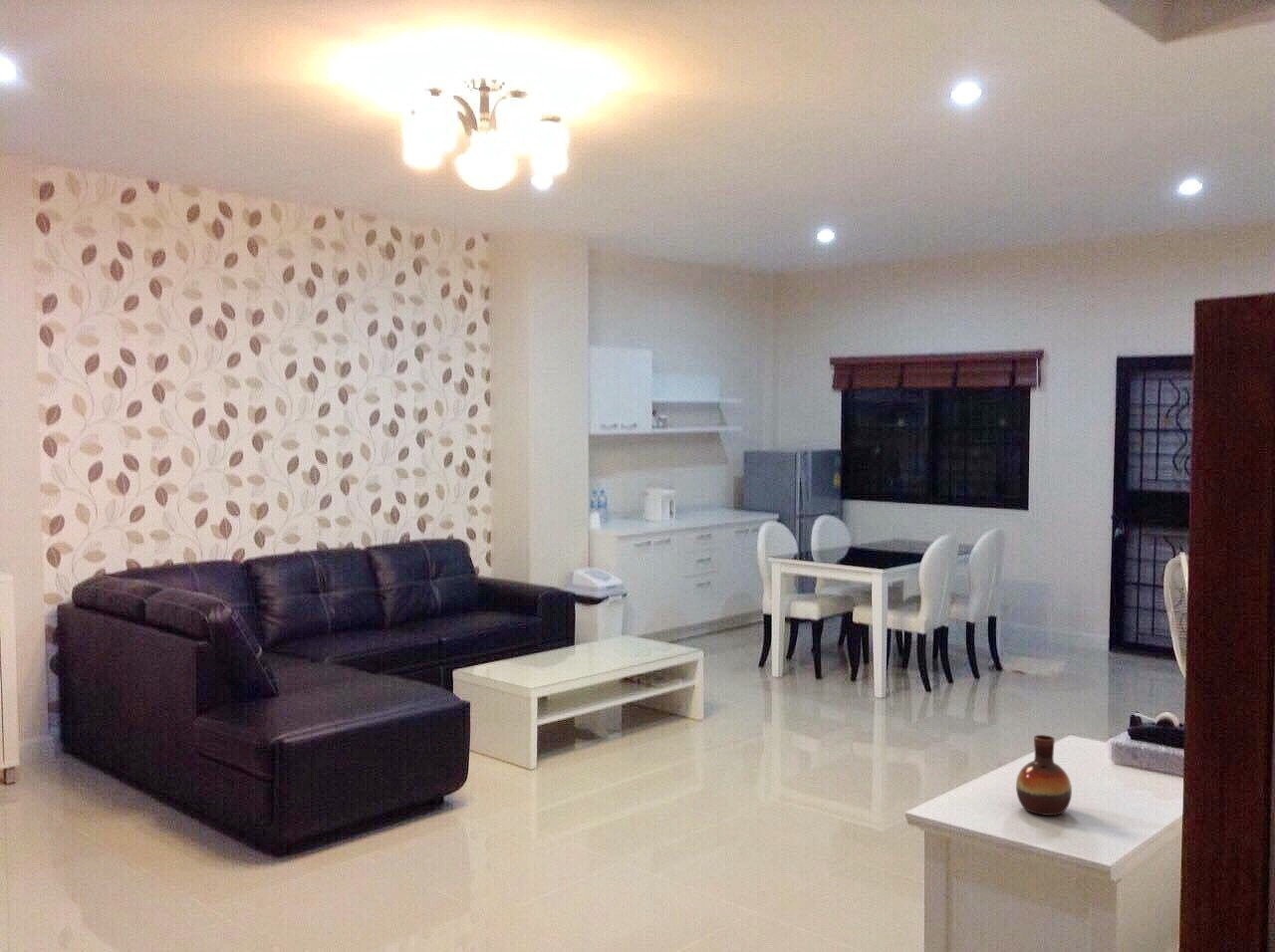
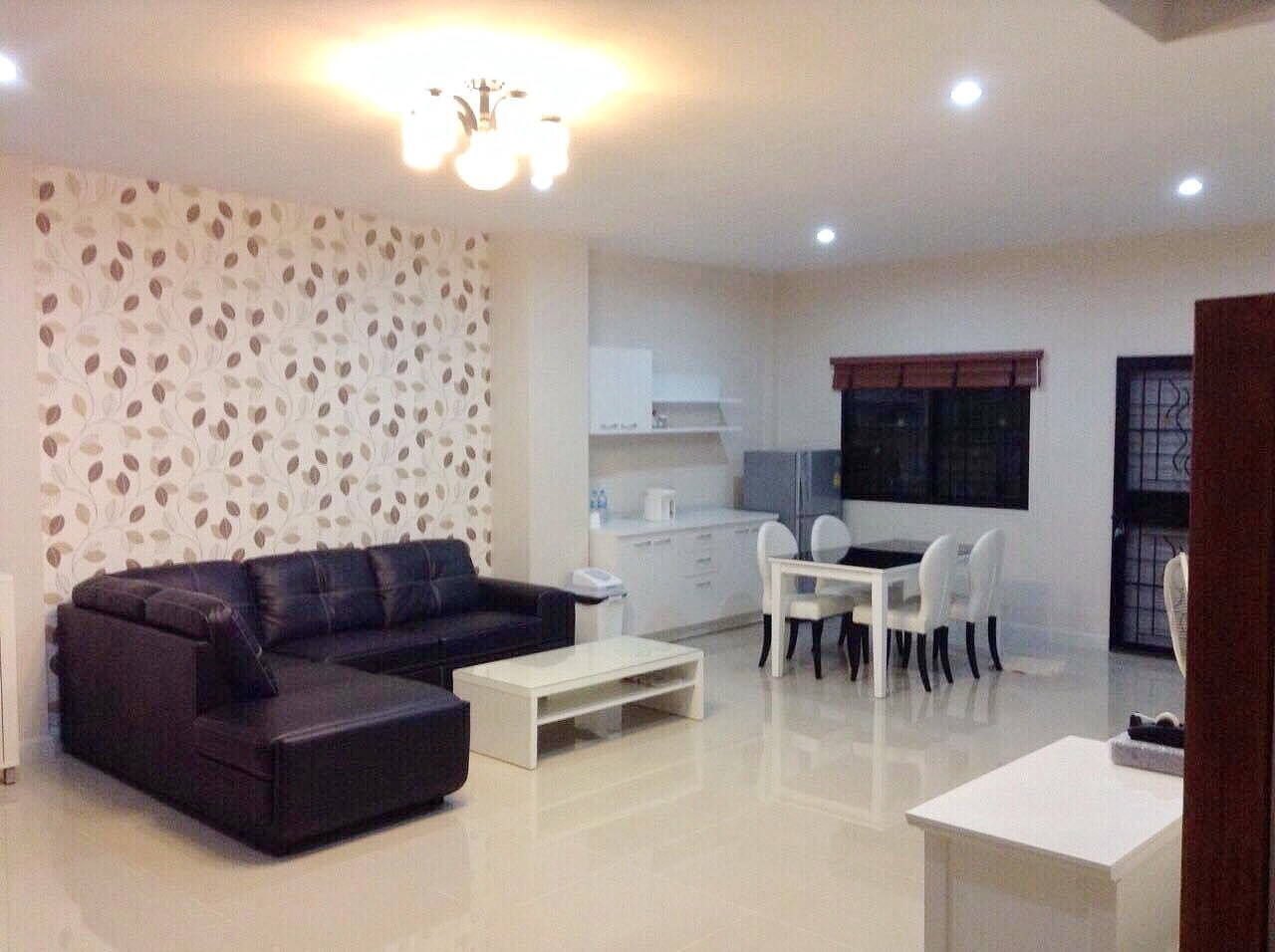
- vase (1043, 773)
